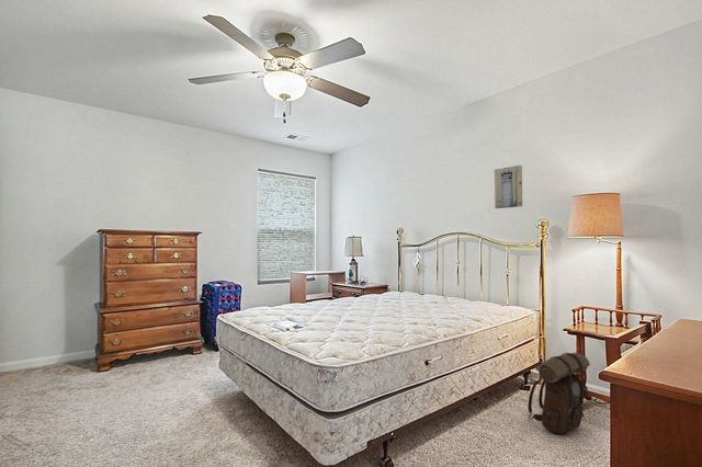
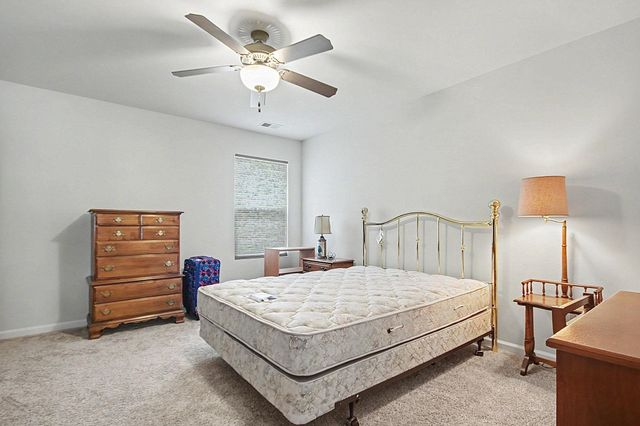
- backpack (553, 388)
- wall art (508, 187)
